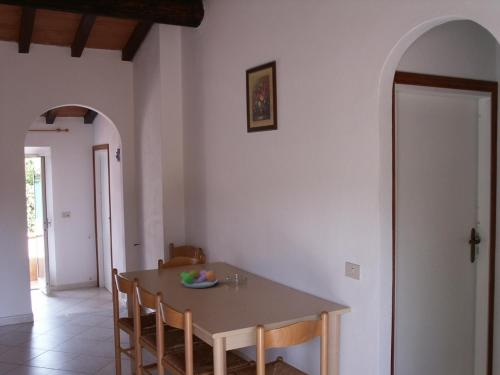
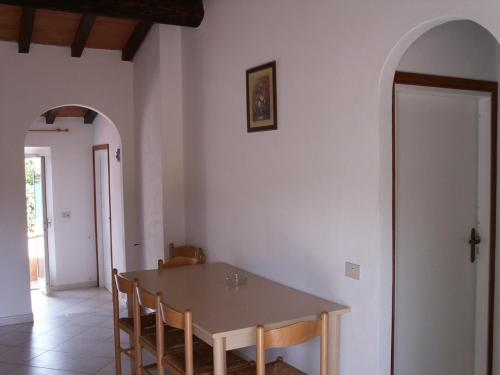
- fruit bowl (198, 276)
